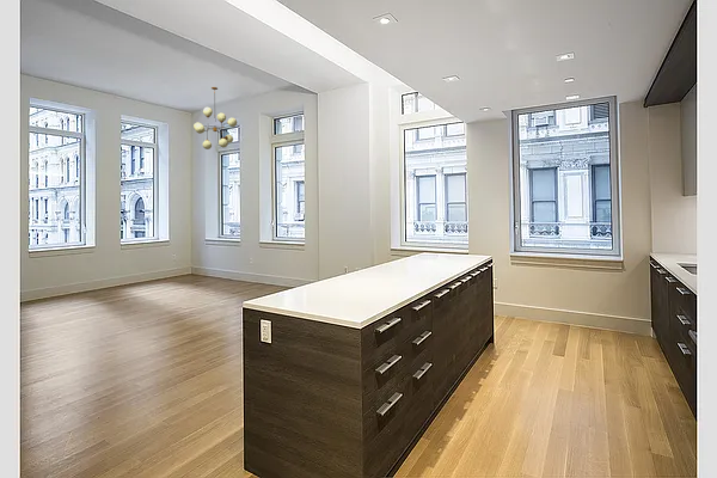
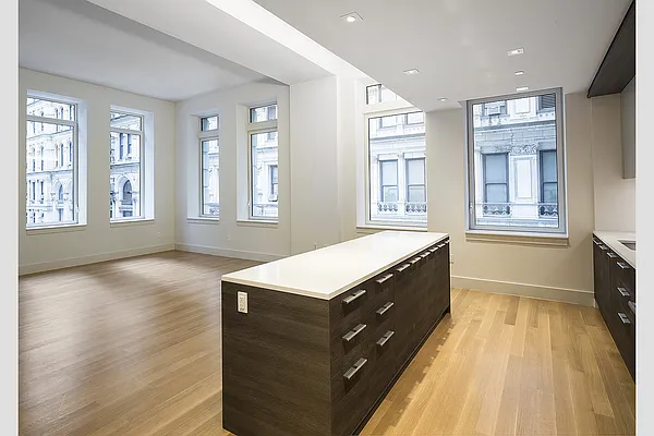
- chandelier (214, 115)
